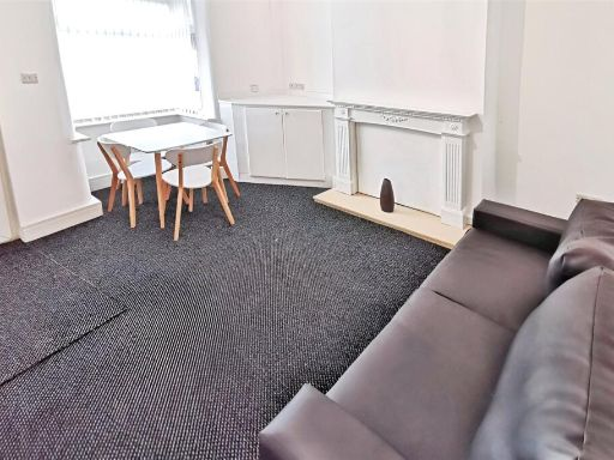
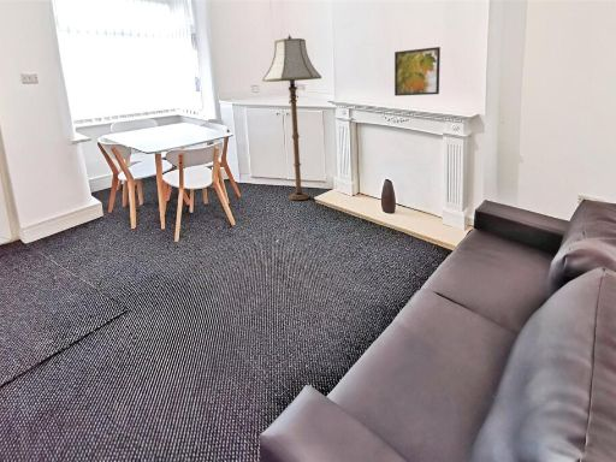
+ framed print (416, 72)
+ floor lamp (294, 119)
